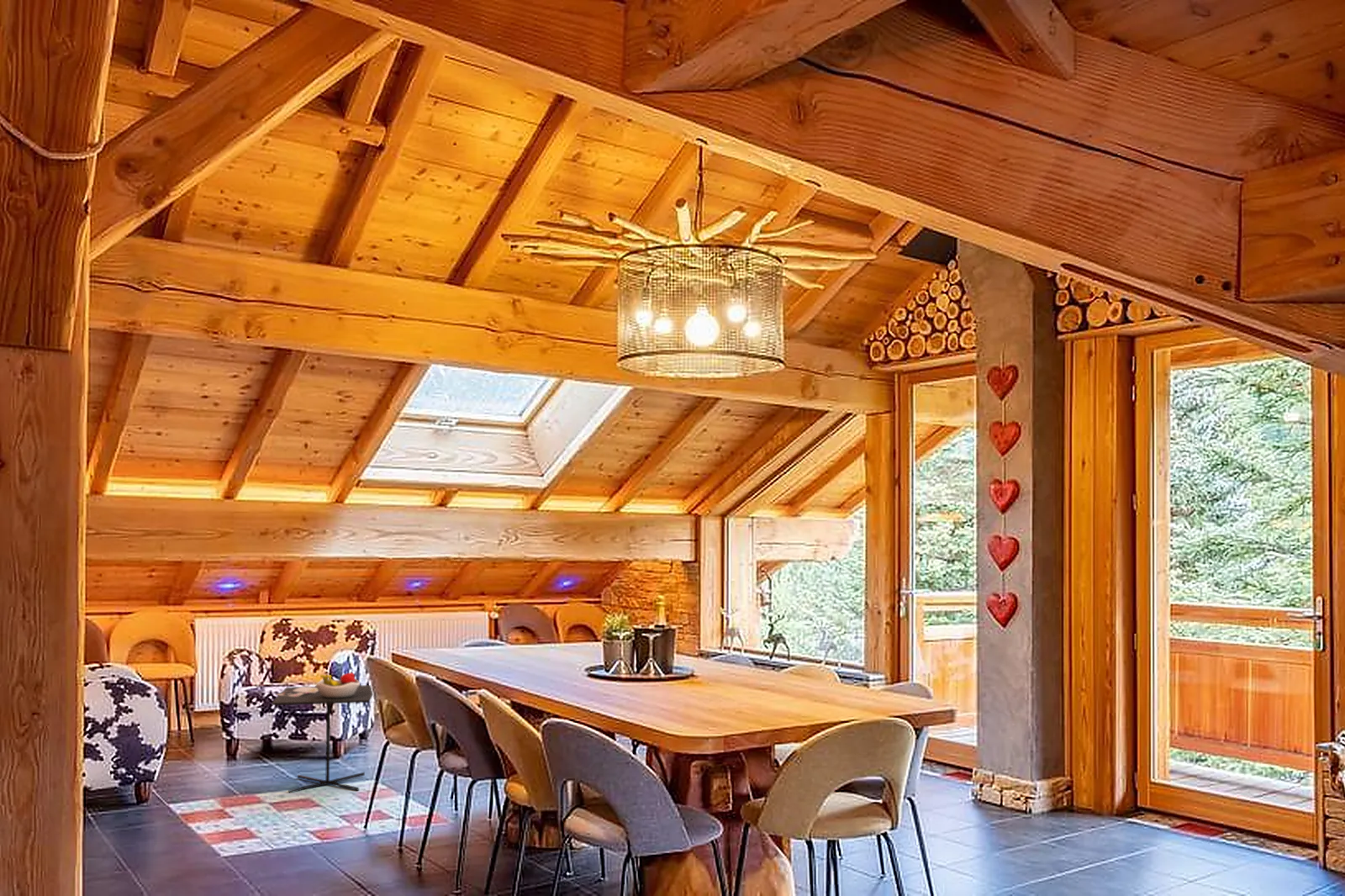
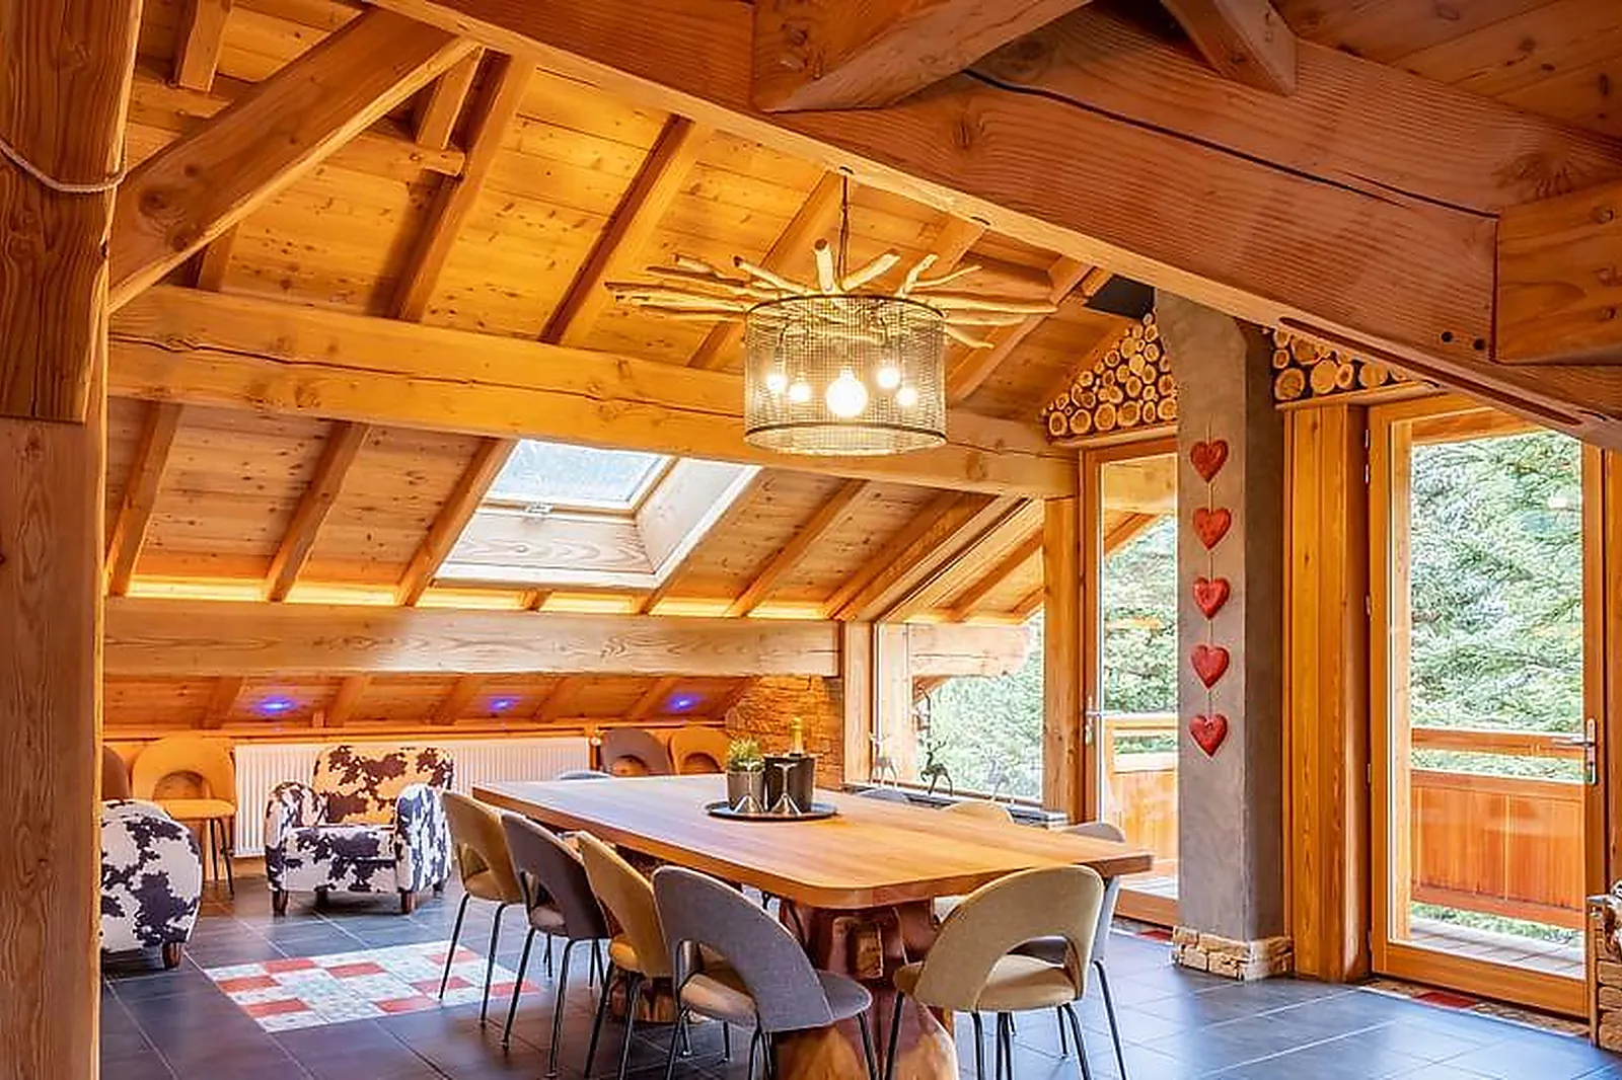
- kitchen table (326, 727)
